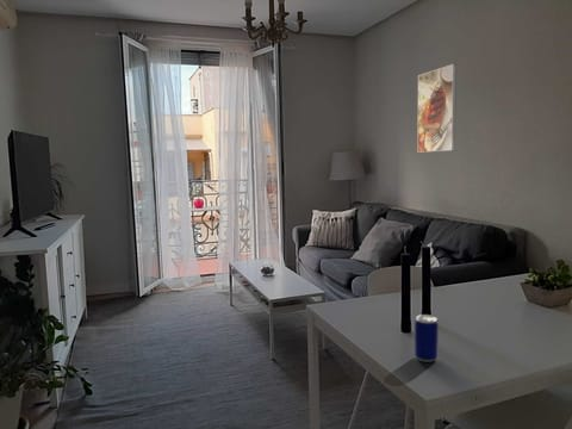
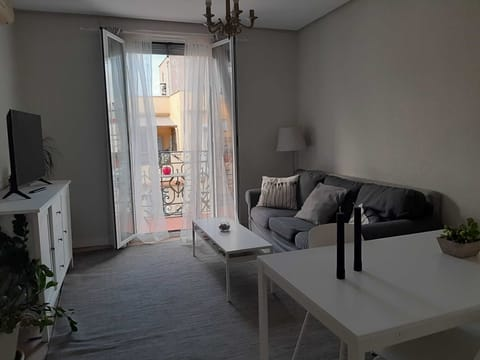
- beer can (425, 337)
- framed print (435, 111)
